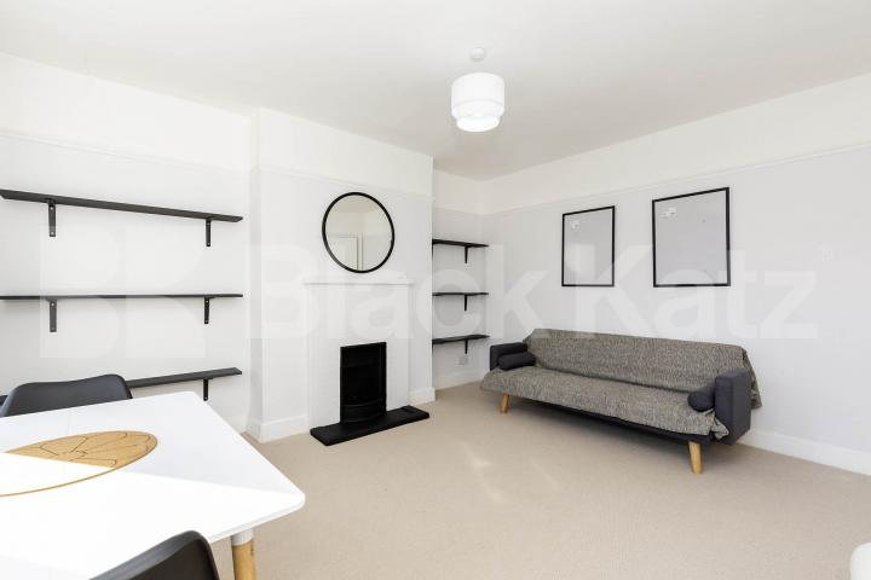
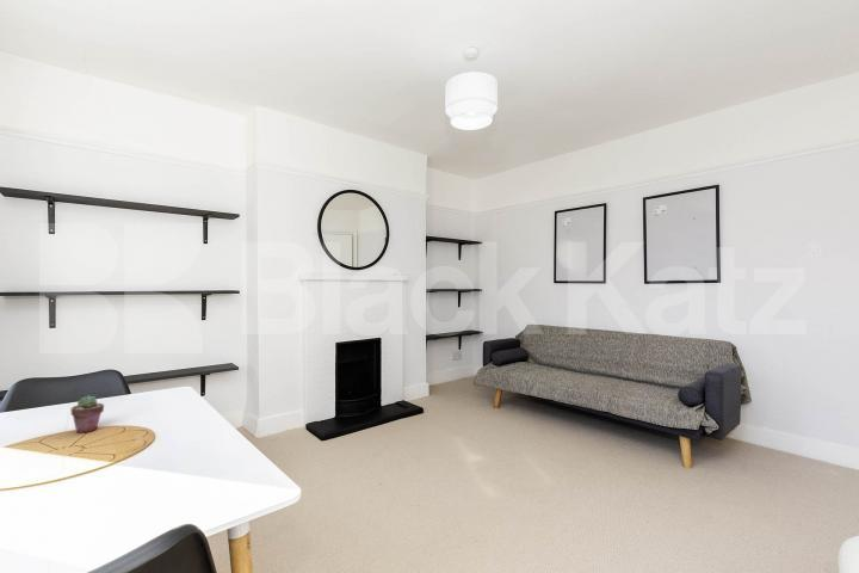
+ potted succulent (87, 412)
